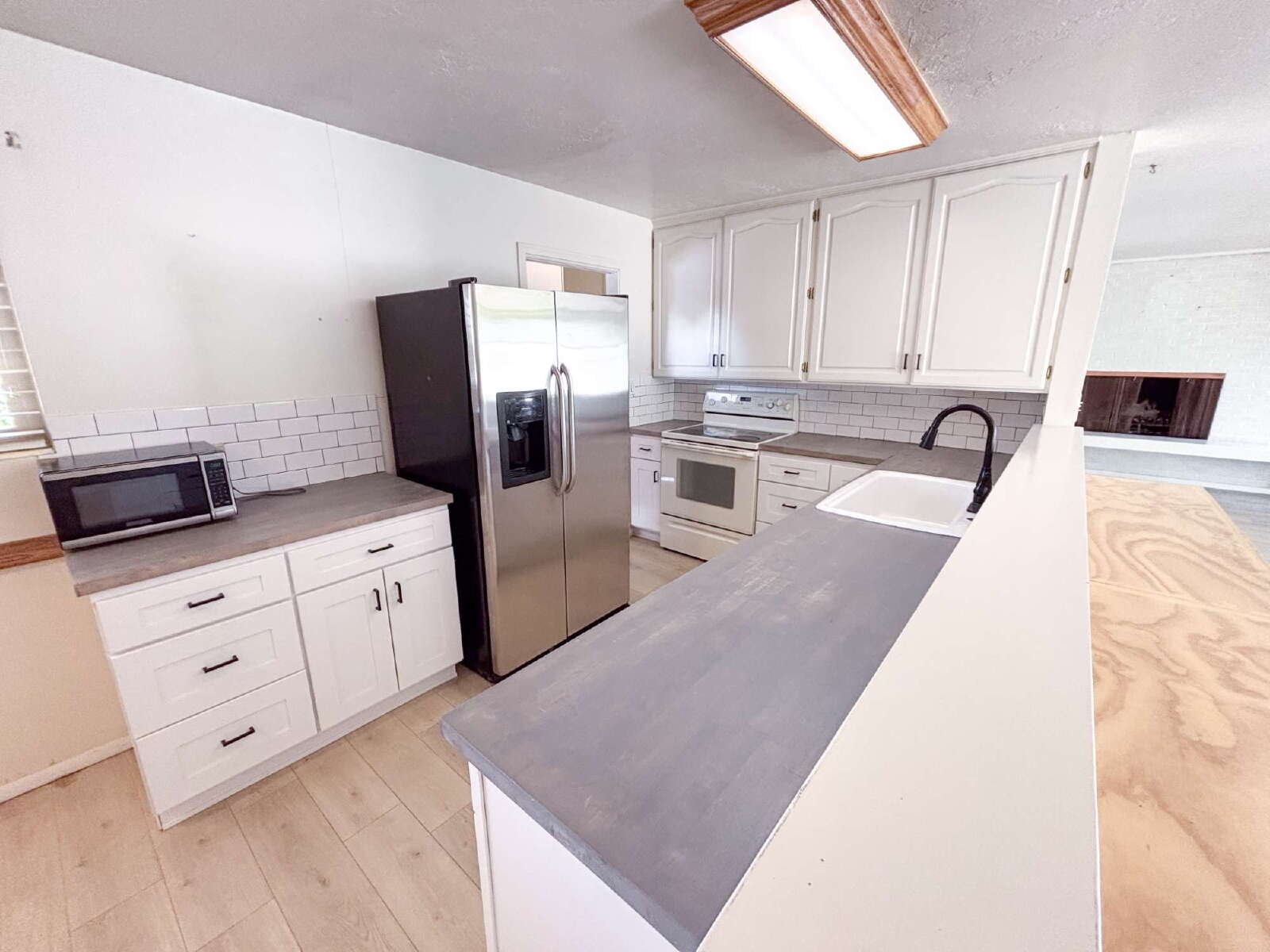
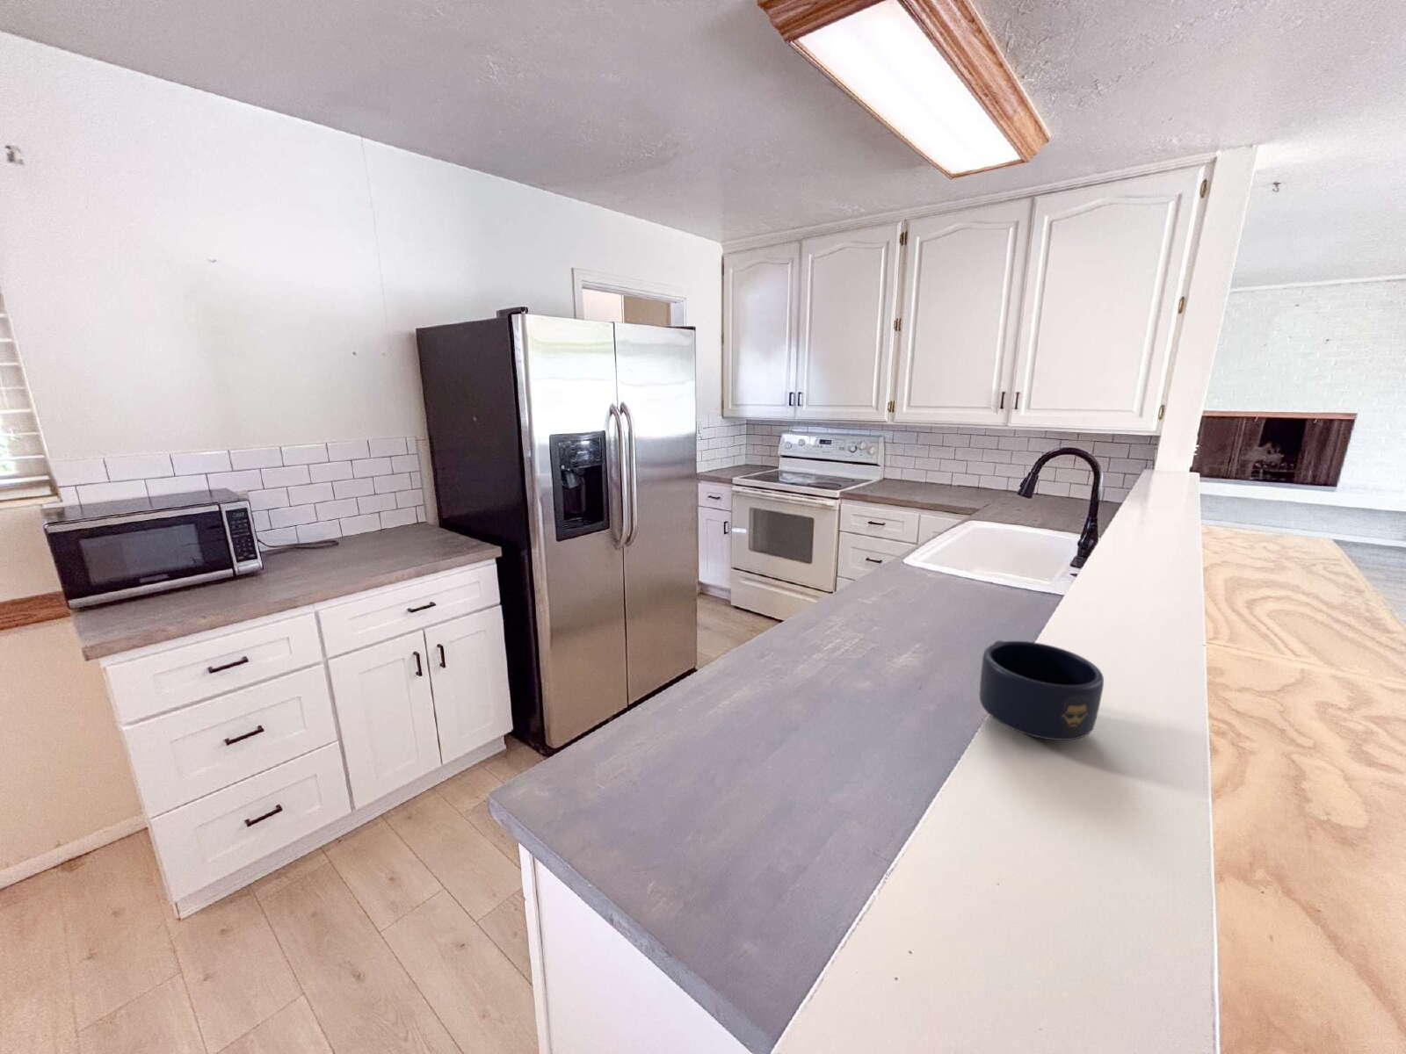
+ mug (1028, 686)
